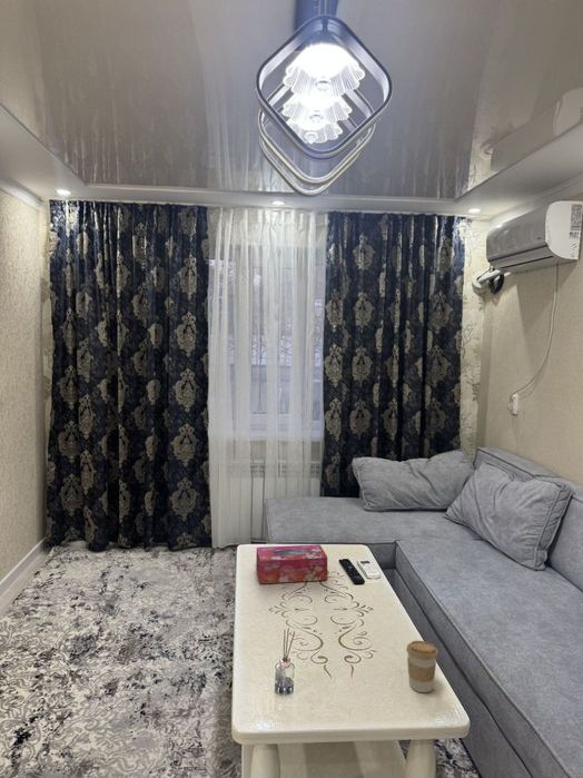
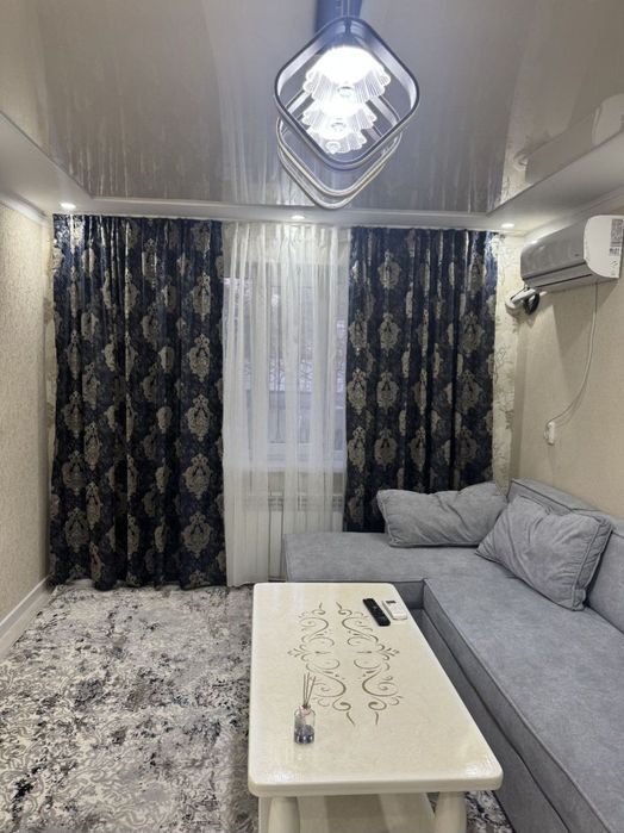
- coffee cup (422, 664)
- tissue box (290, 563)
